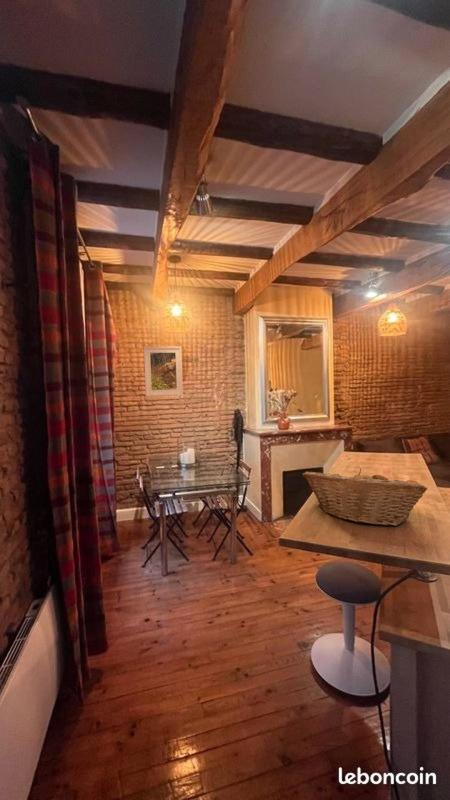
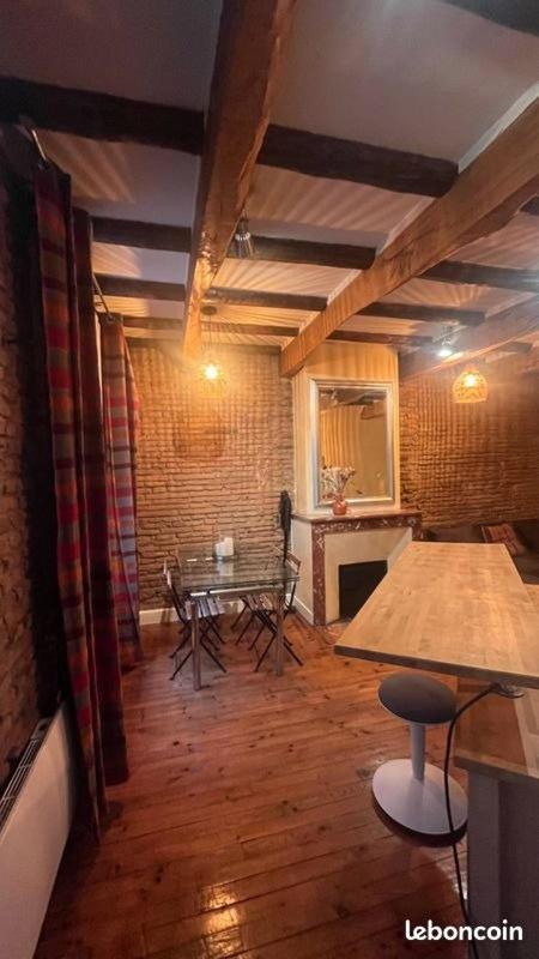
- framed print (163, 371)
- fruit basket (360, 489)
